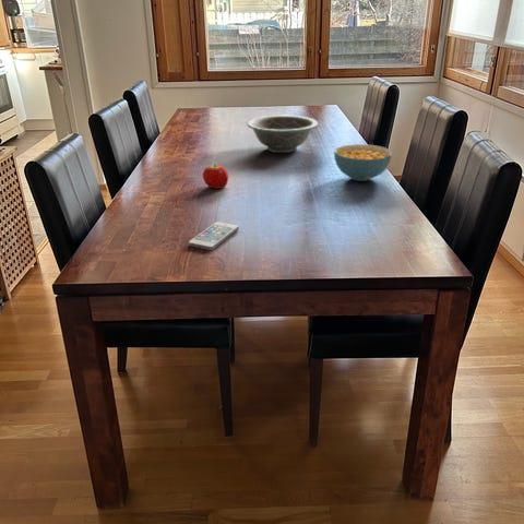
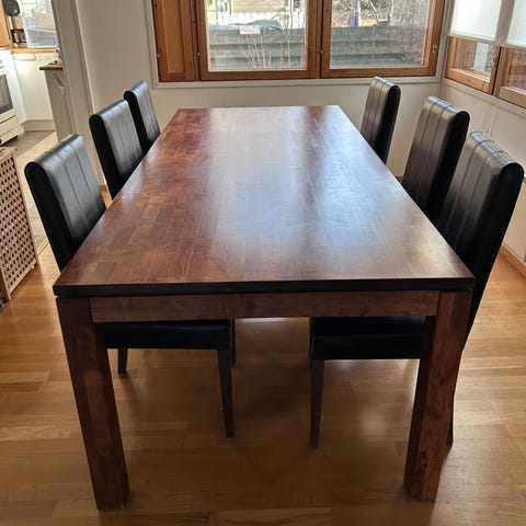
- smartphone (214, 235)
- cereal bowl (361, 165)
- decorative bowl (282, 135)
- fruit (215, 175)
